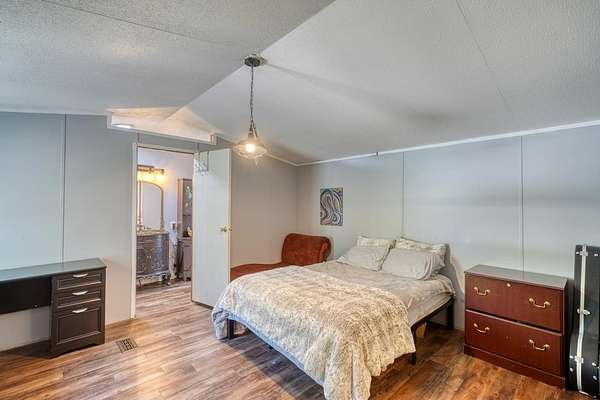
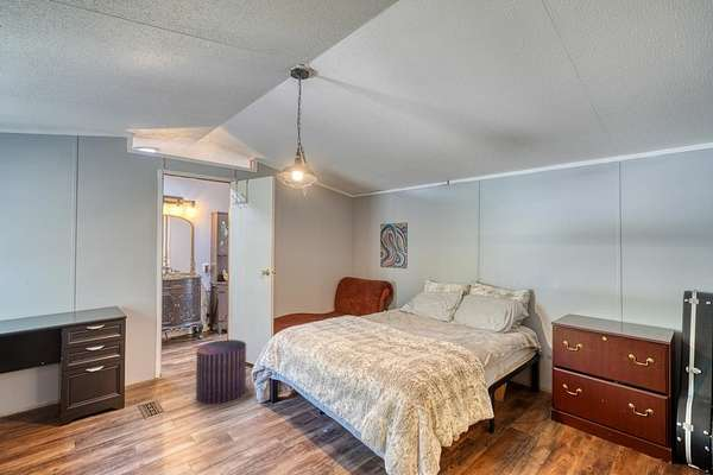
+ pouf (221, 369)
